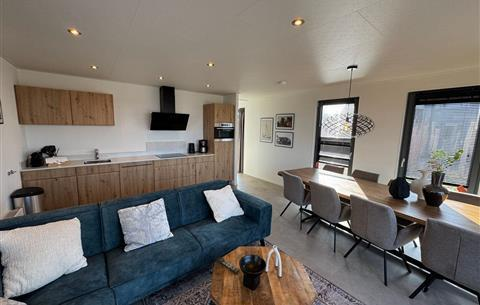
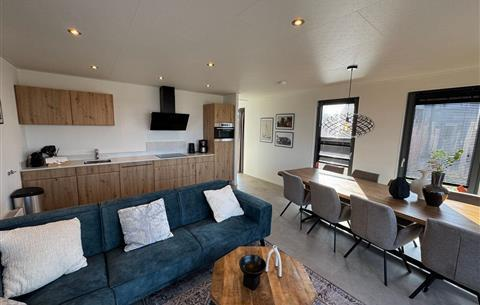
- remote control (227, 265)
